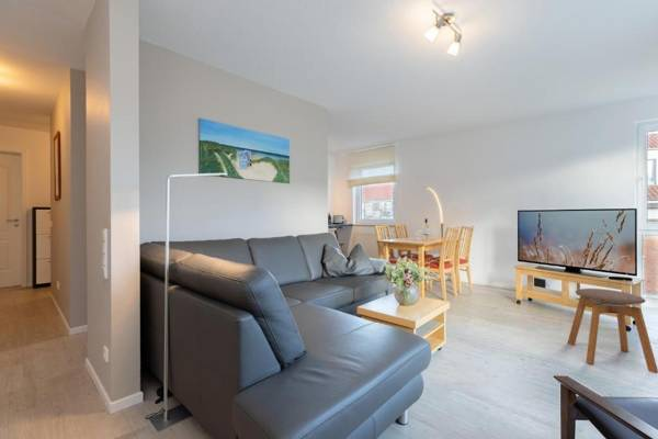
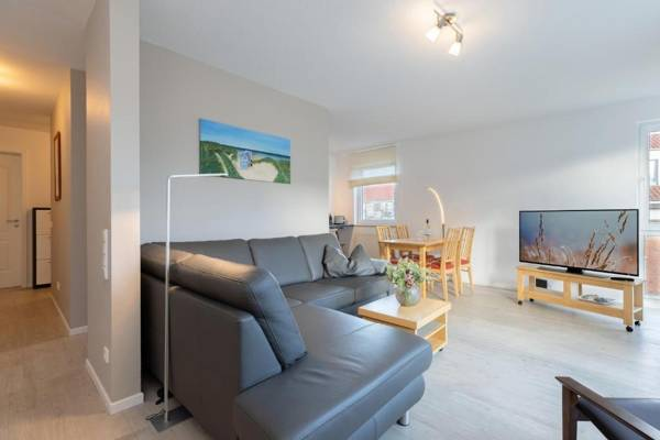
- stool (617, 322)
